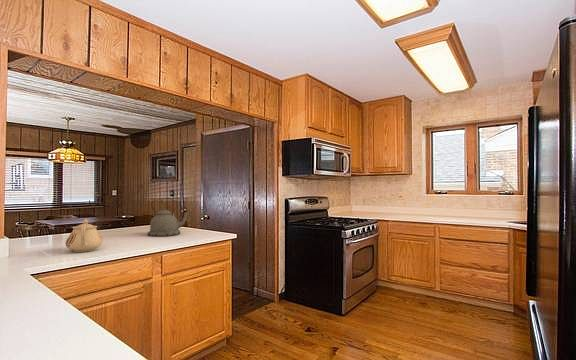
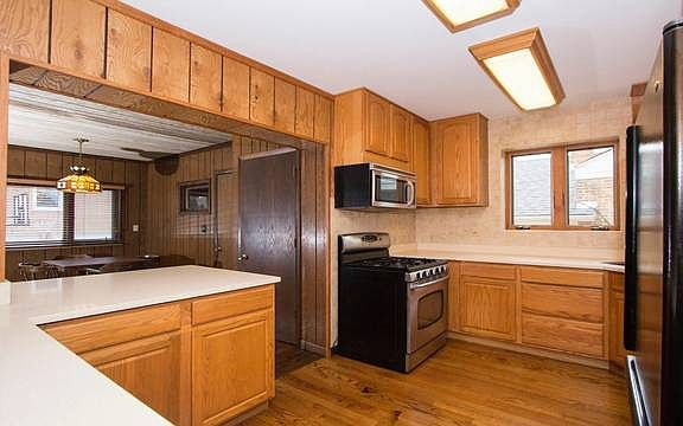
- kettle (166, 216)
- teapot (84, 234)
